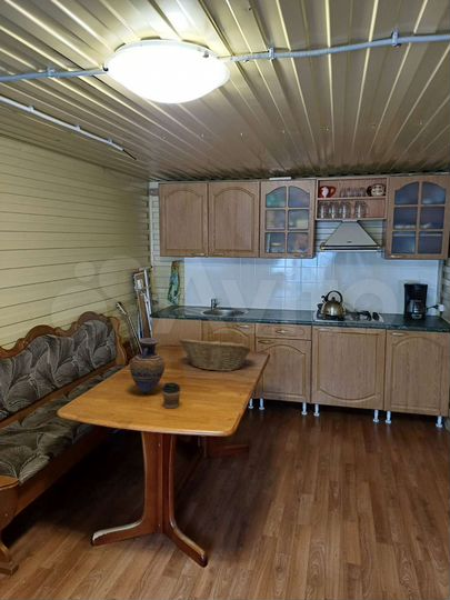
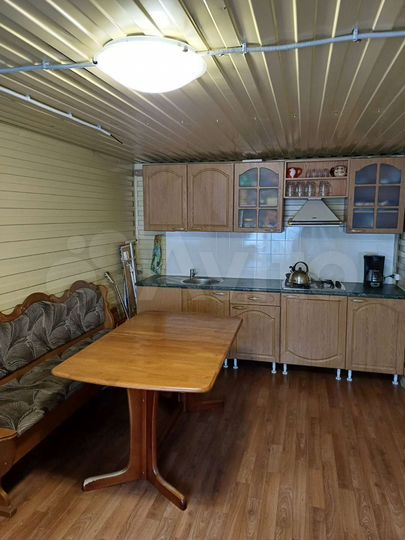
- fruit basket (214, 350)
- coffee cup (171, 393)
- vase (148, 366)
